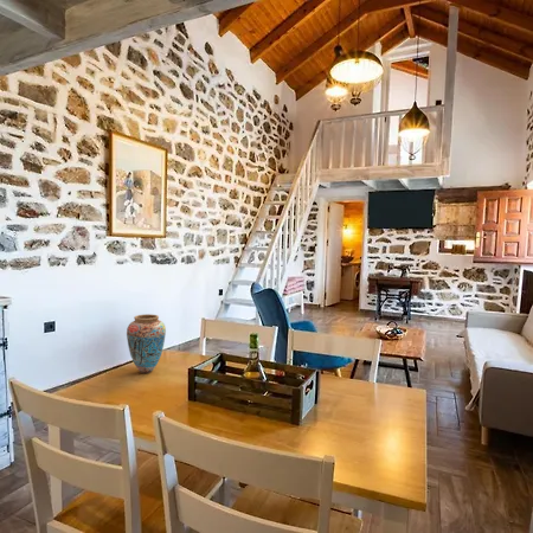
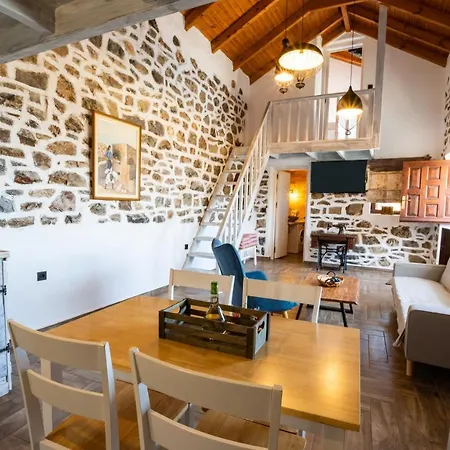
- vase (146, 343)
